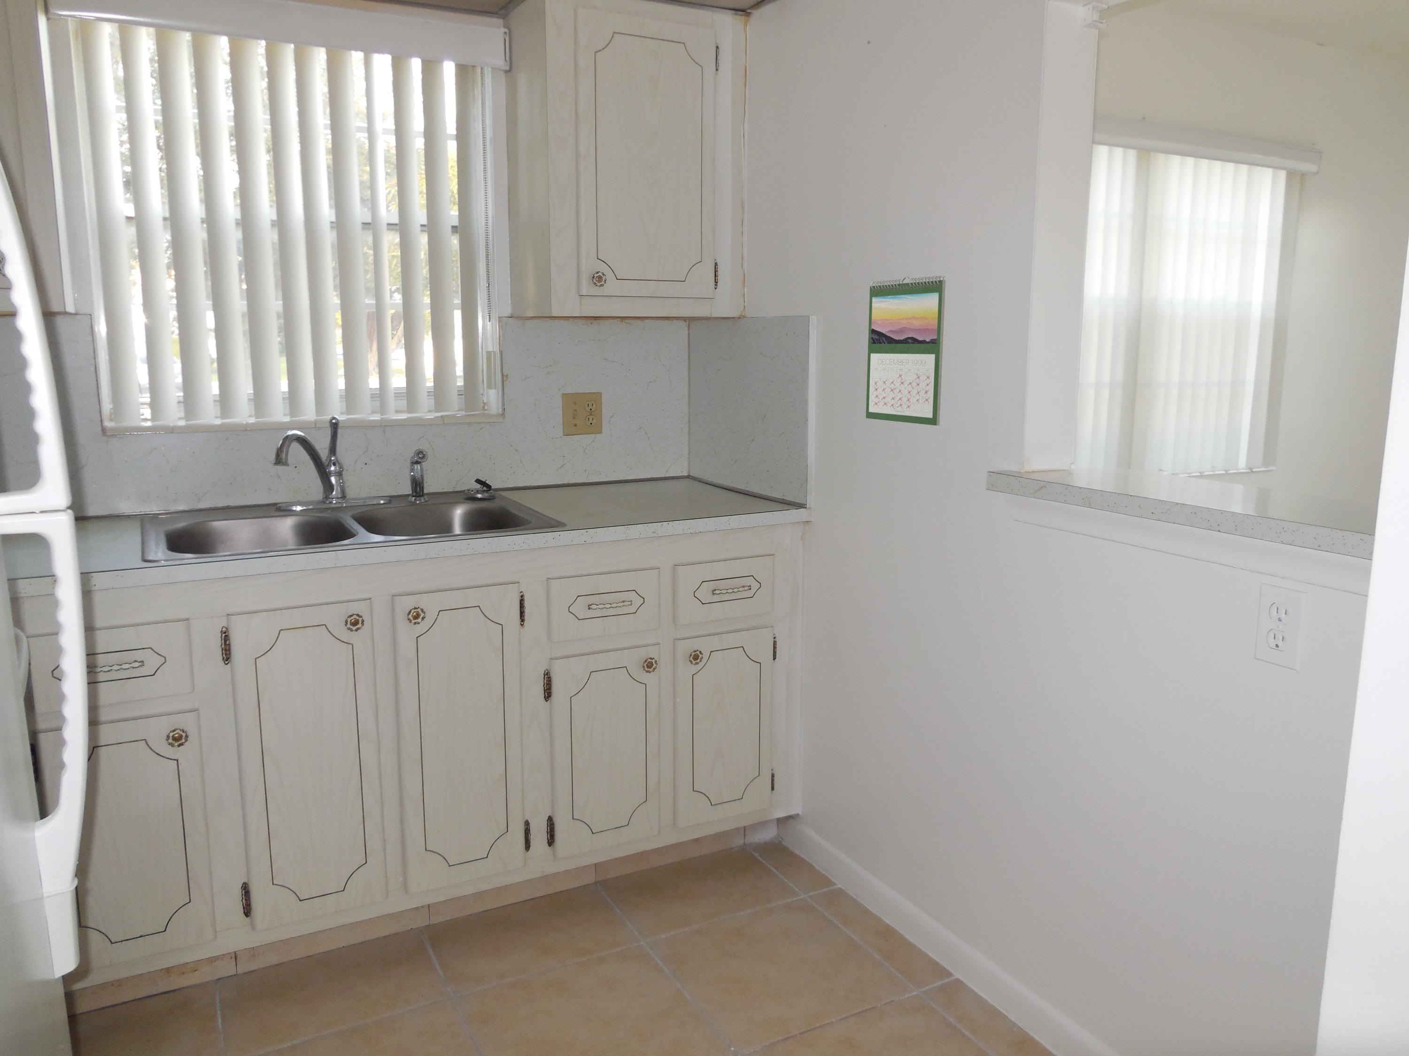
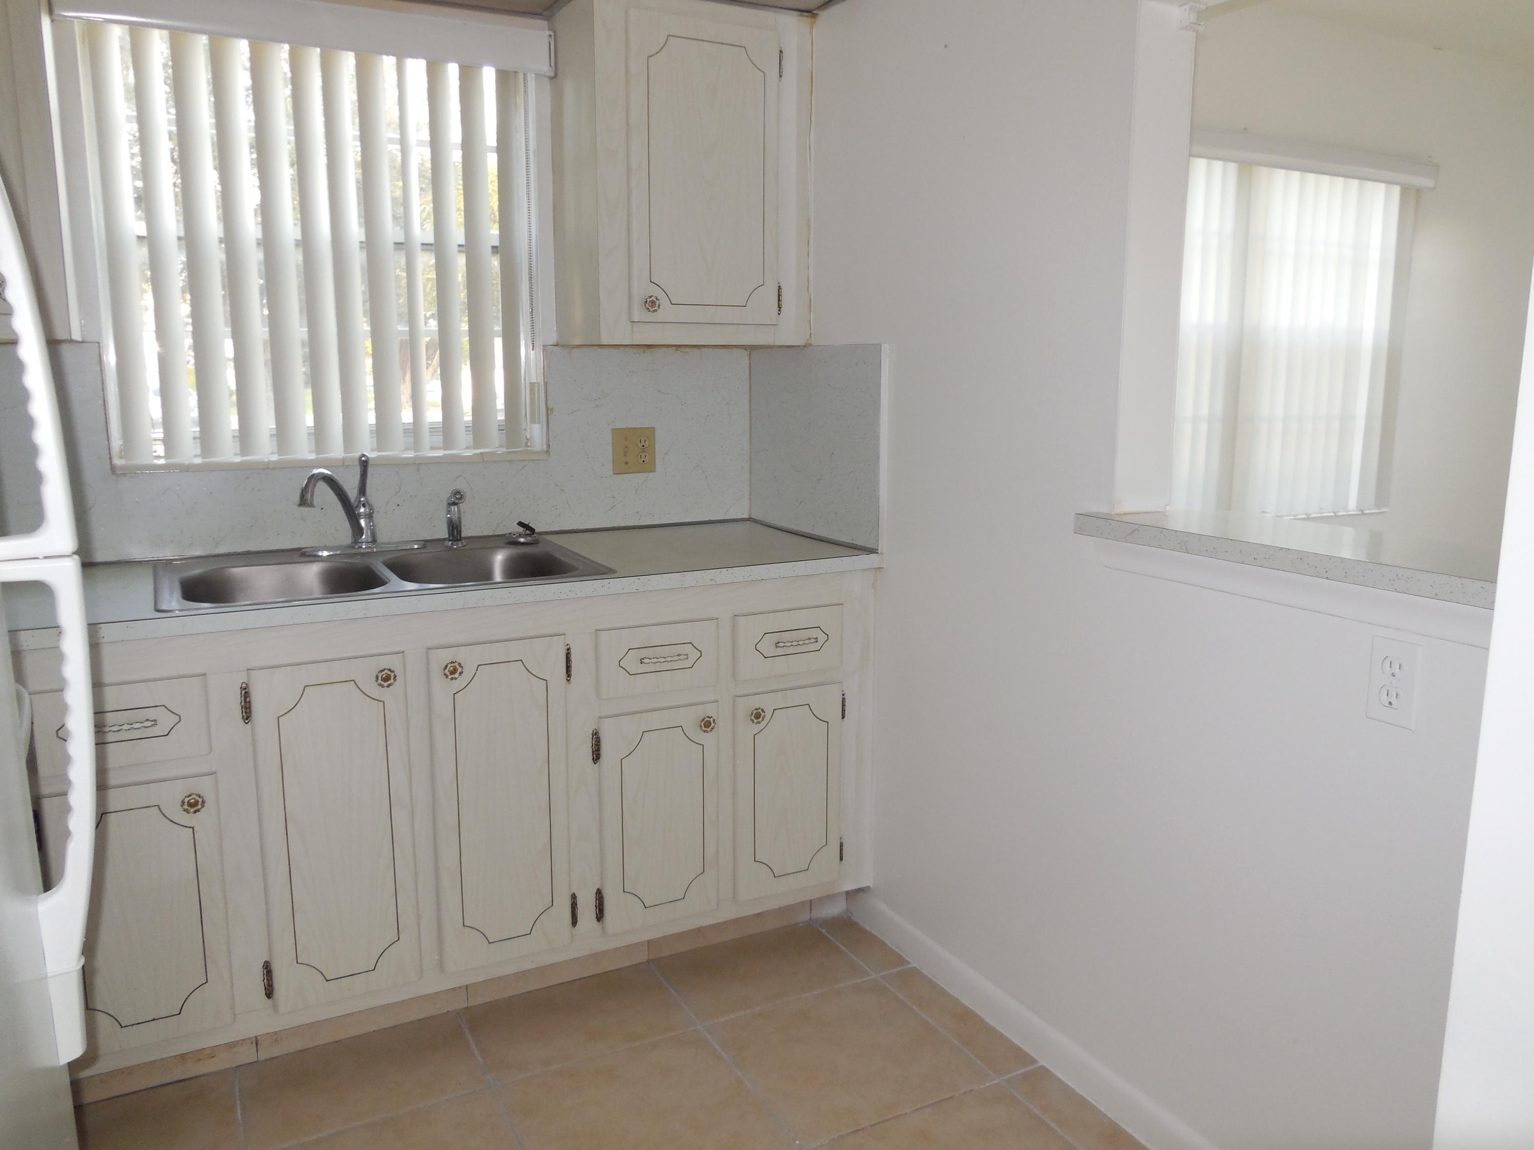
- calendar (903, 349)
